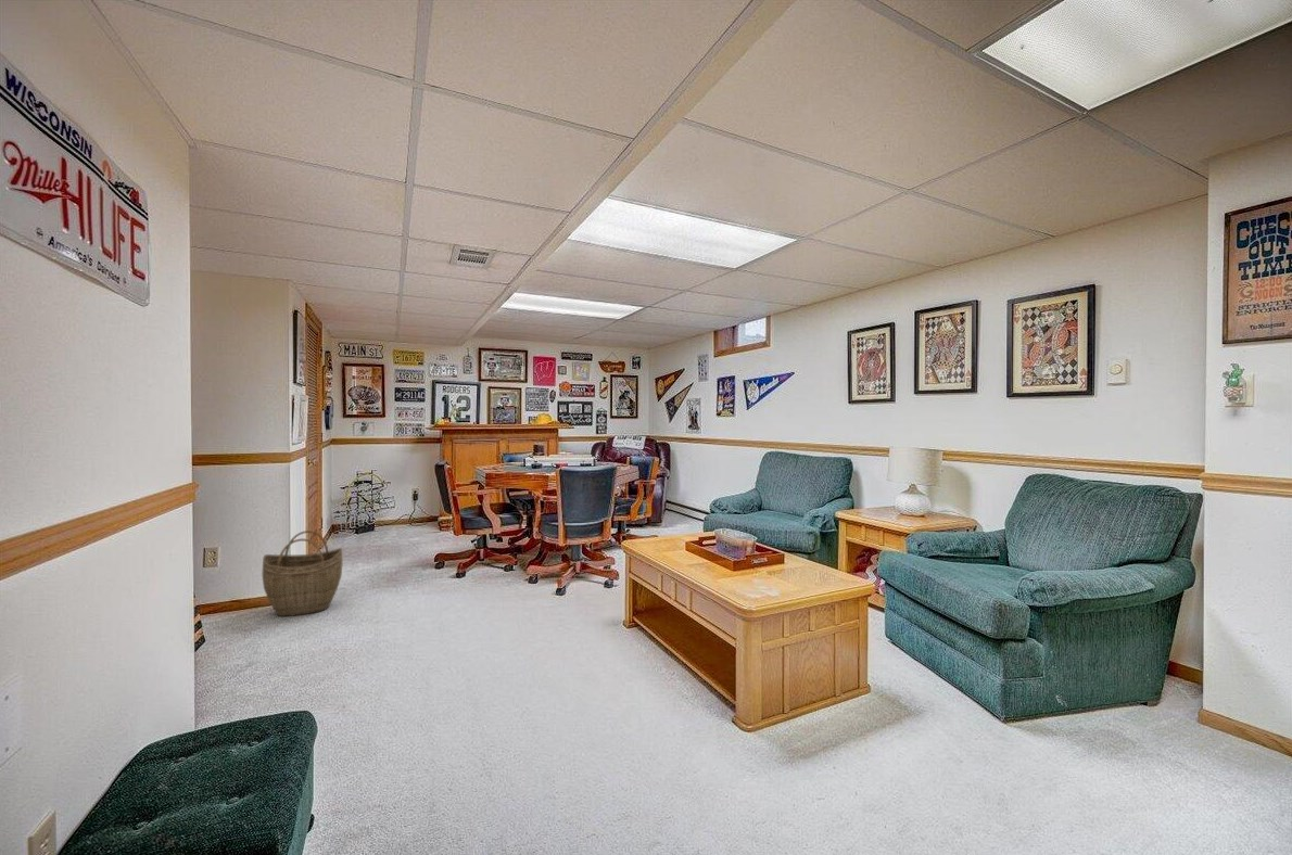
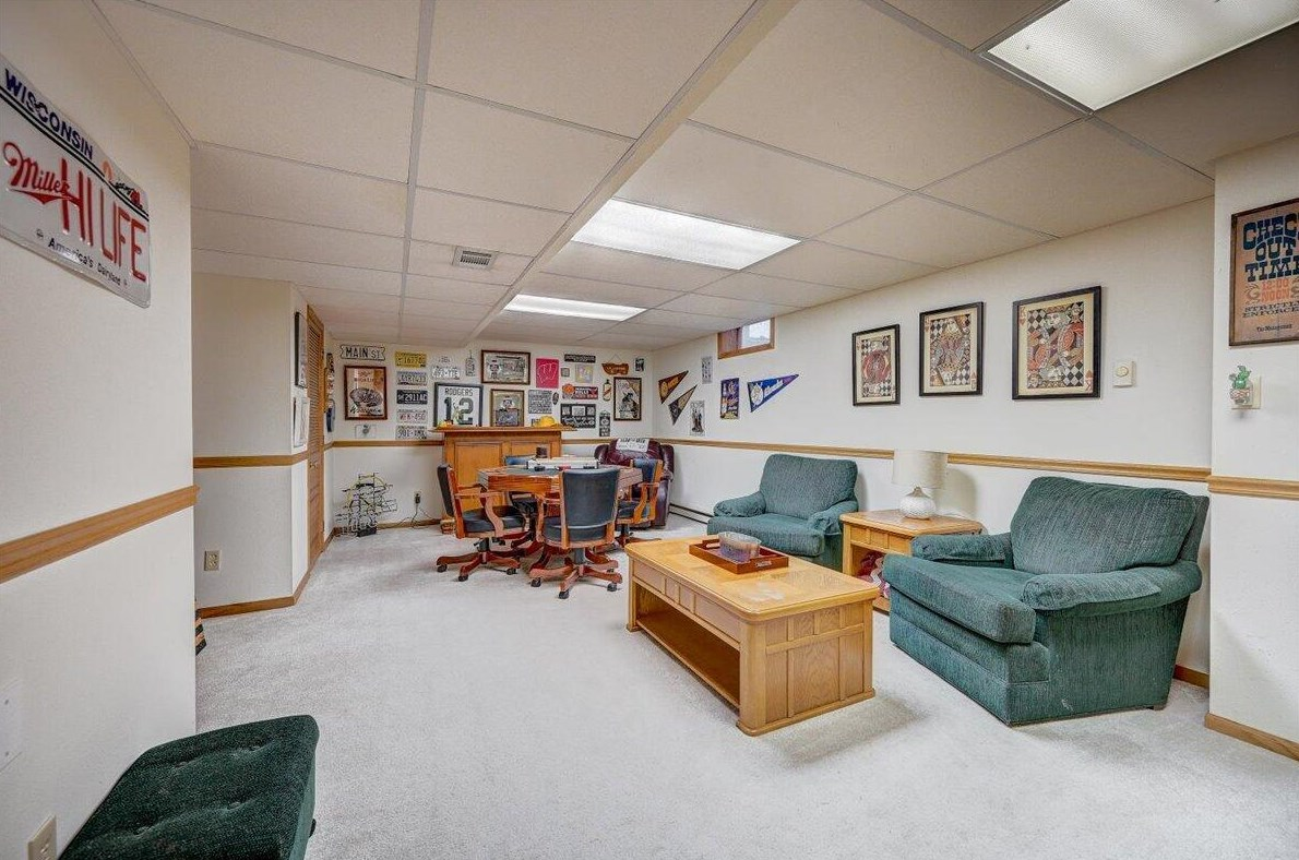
- woven basket (303, 572)
